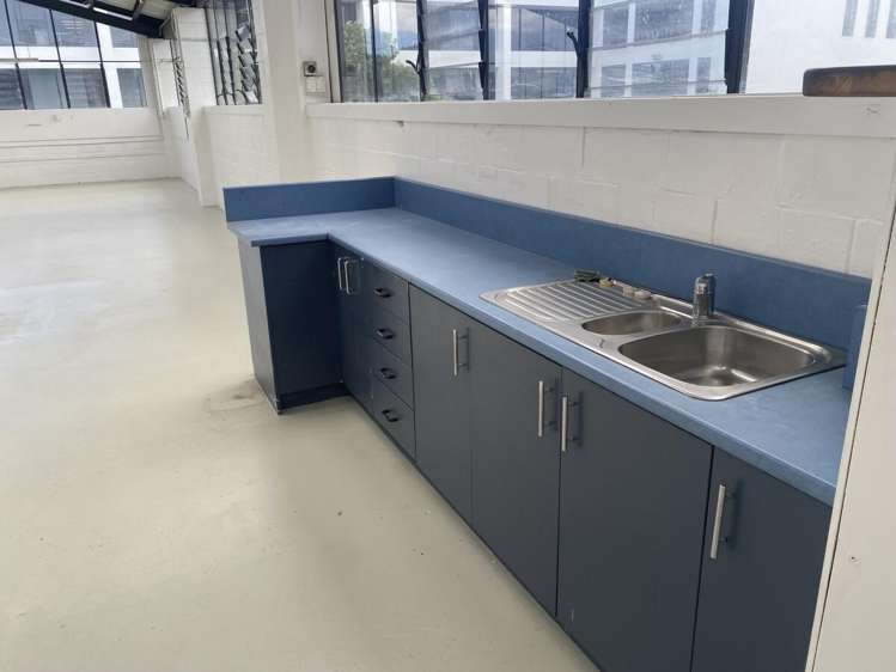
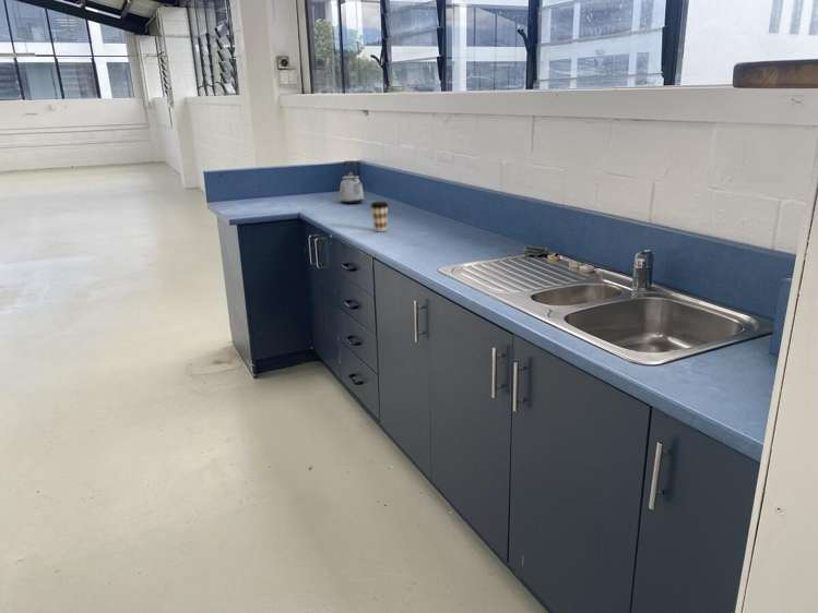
+ kettle (353, 182)
+ coffee cup (379, 216)
